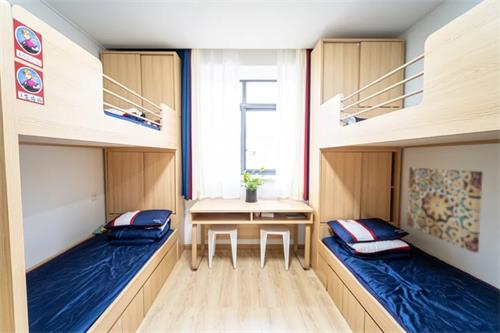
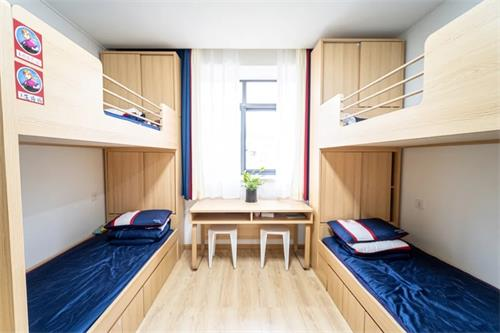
- wall art (438, 203)
